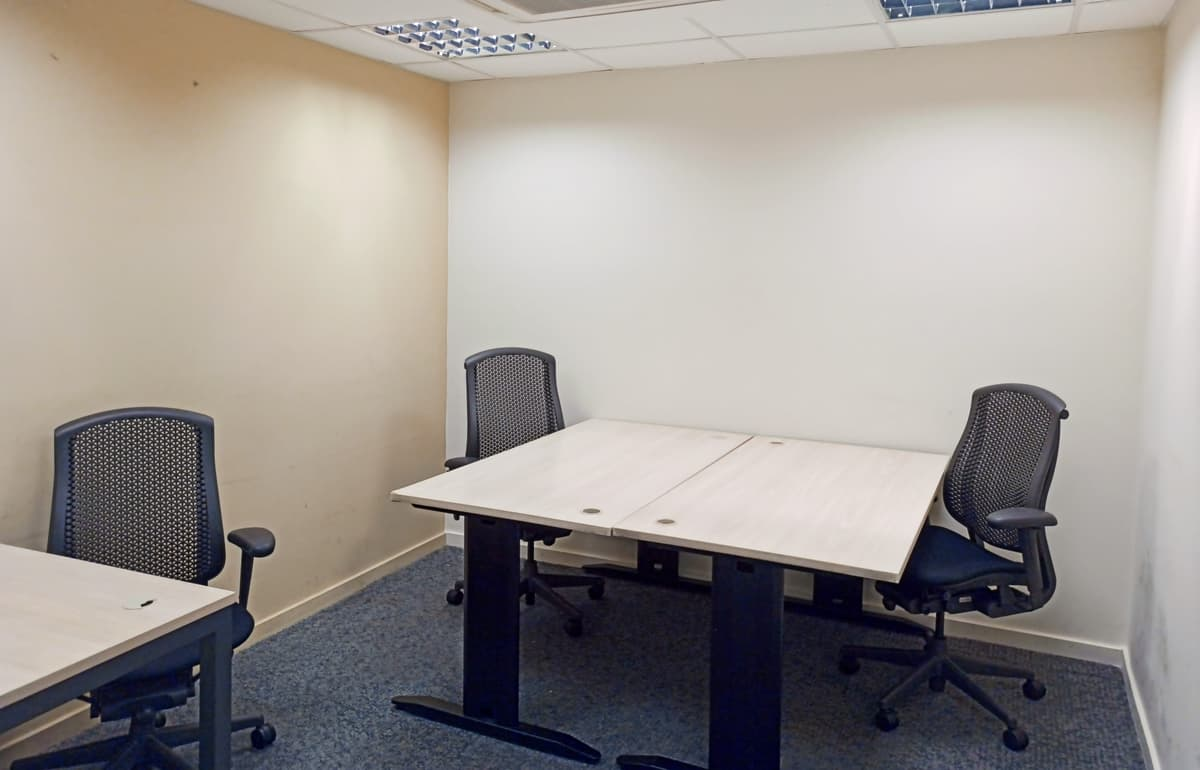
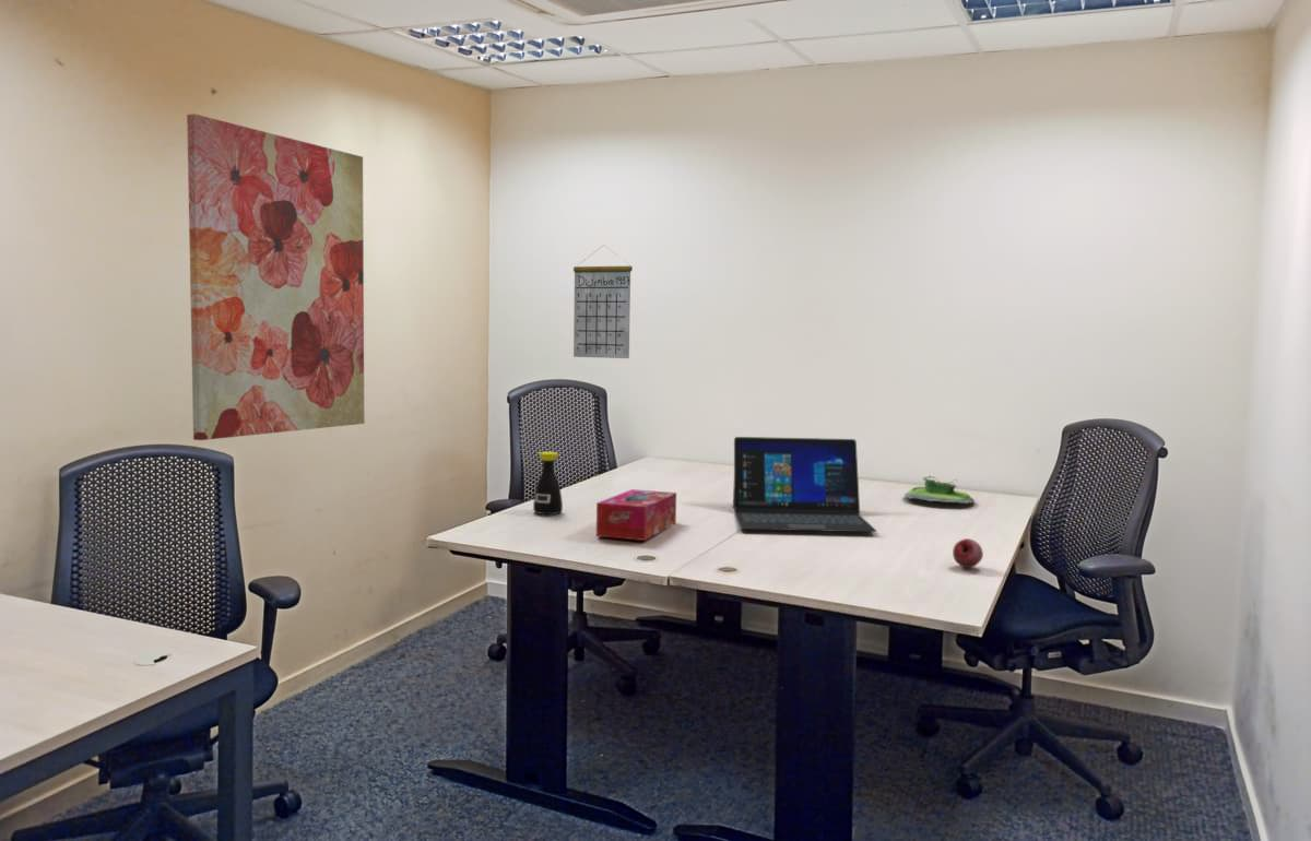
+ wall art (285, 285)
+ plant pot (938, 488)
+ fruit (968, 553)
+ laptop (801, 482)
+ calendar (602, 300)
+ tissue box (637, 513)
+ bottle (547, 482)
